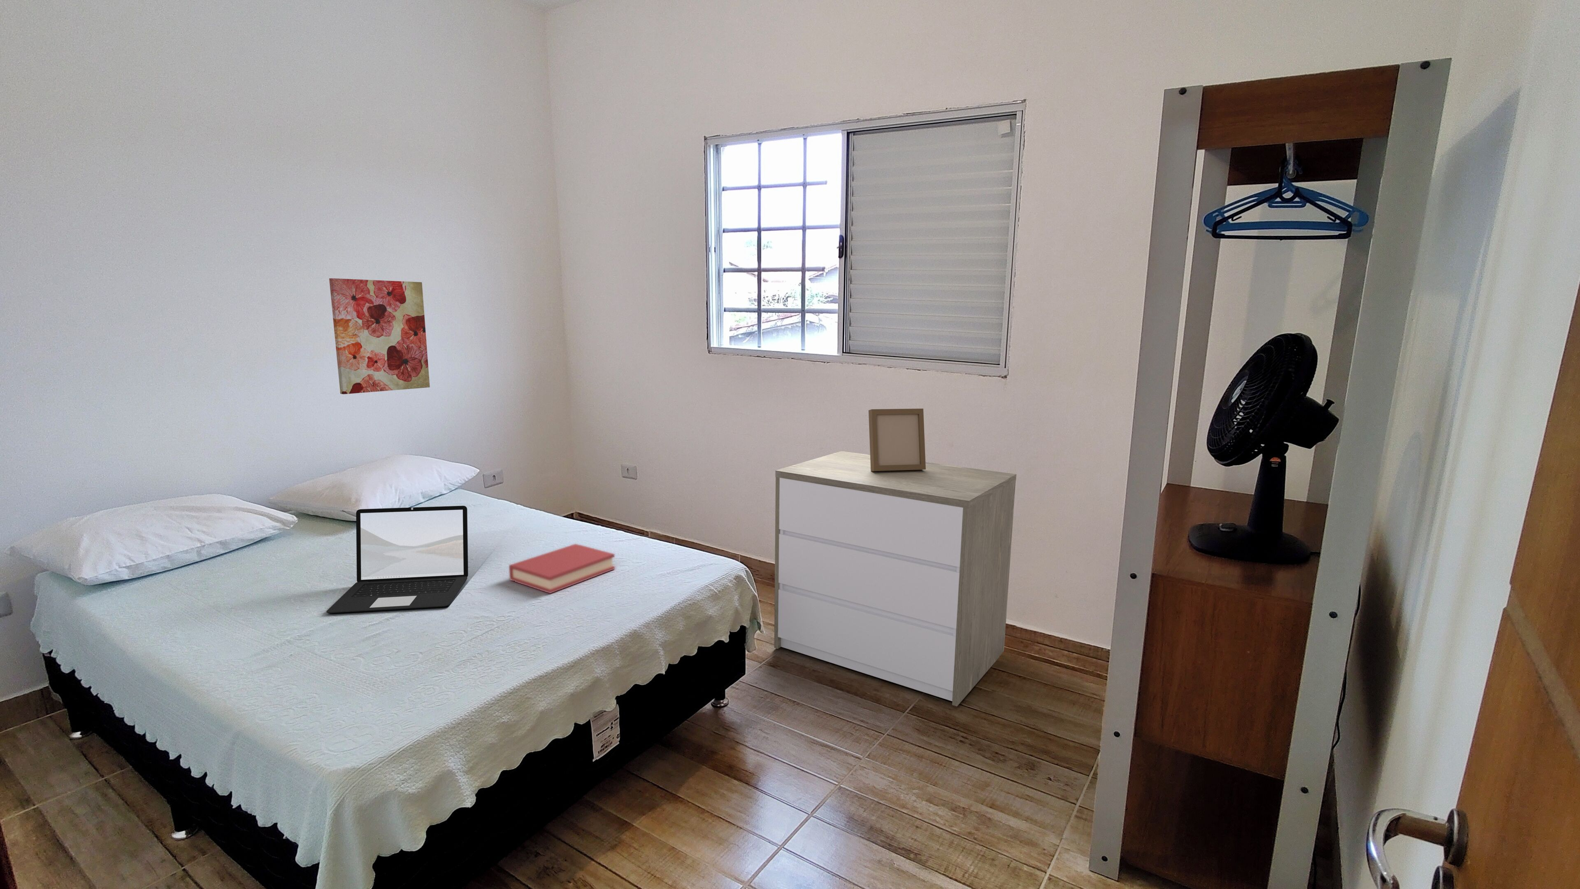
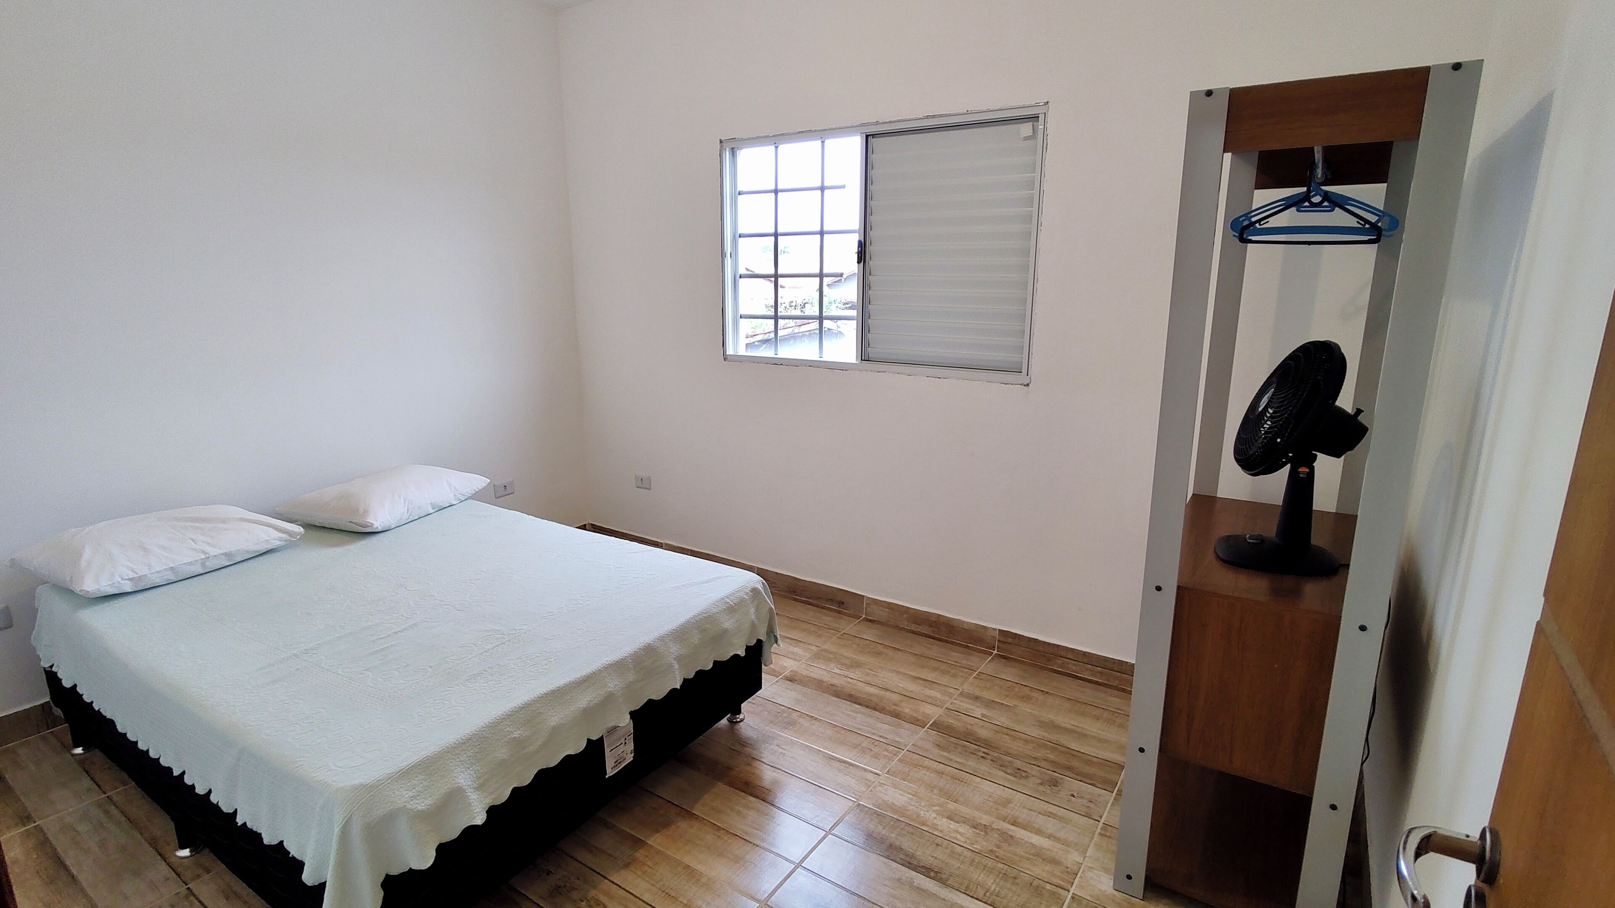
- dresser (892, 563)
- hardback book (563, 567)
- wall art (382, 336)
- laptop (400, 556)
- photo frame (895, 439)
